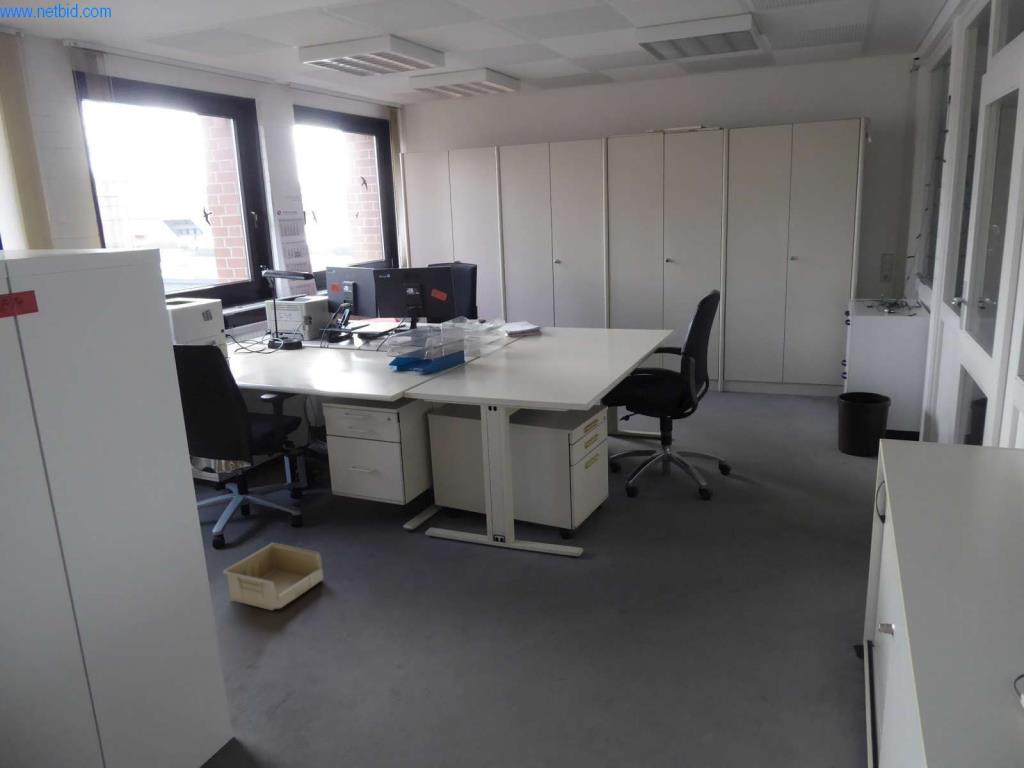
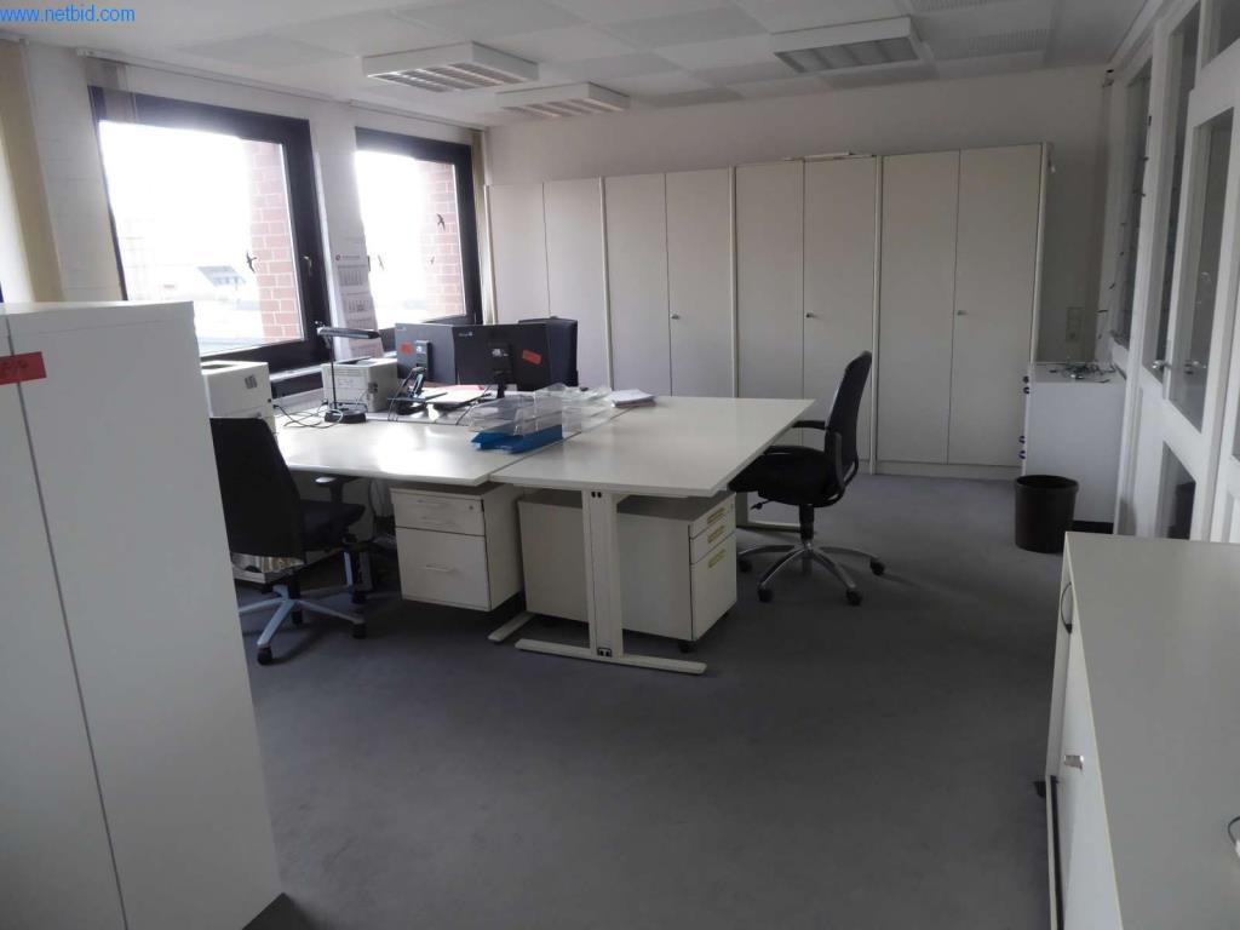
- storage bin (275, 575)
